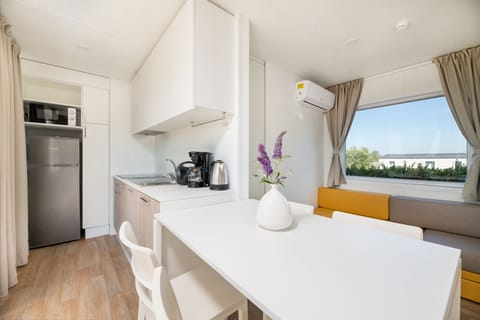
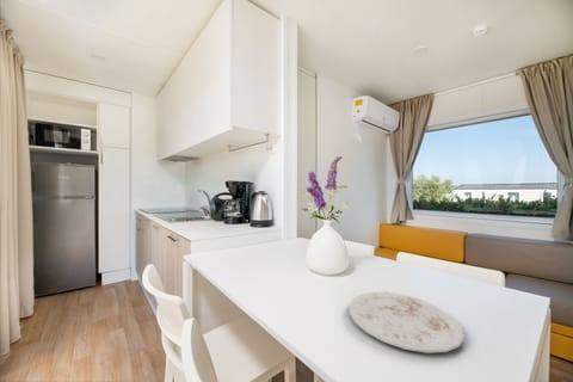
+ plate (400, 316)
